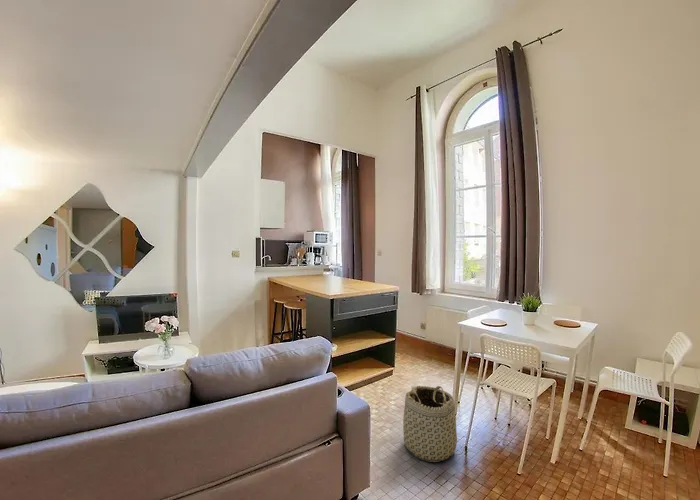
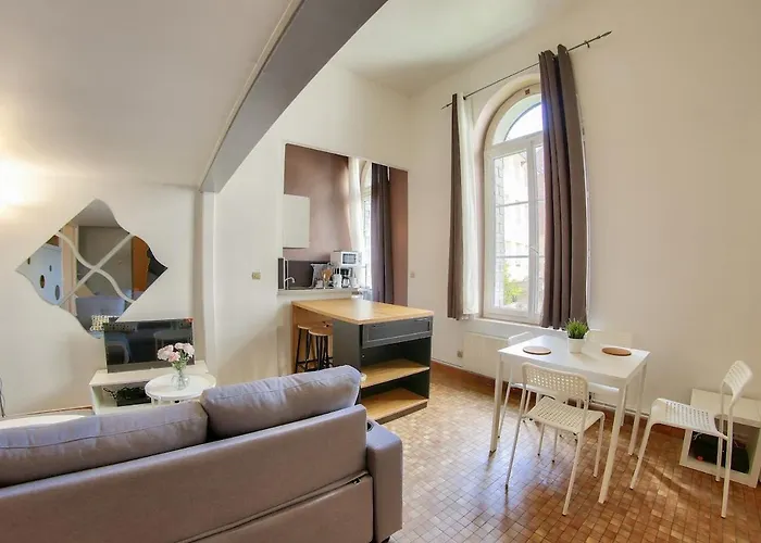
- basket (431, 419)
